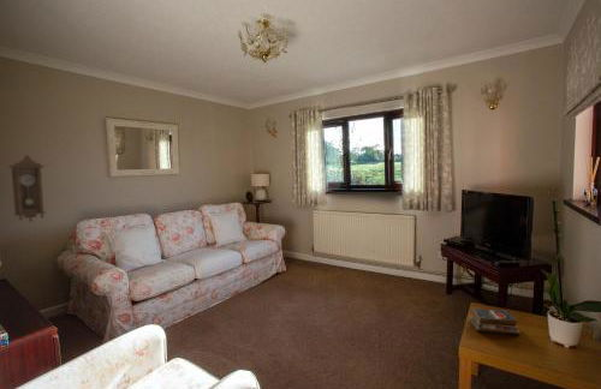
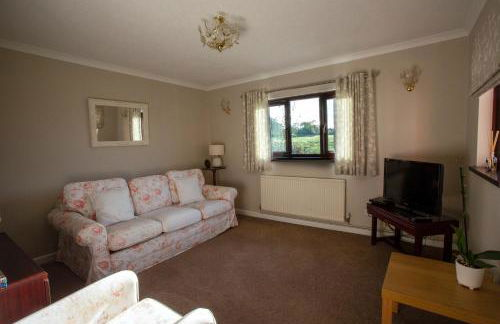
- pendulum clock (28, 188)
- book (493, 319)
